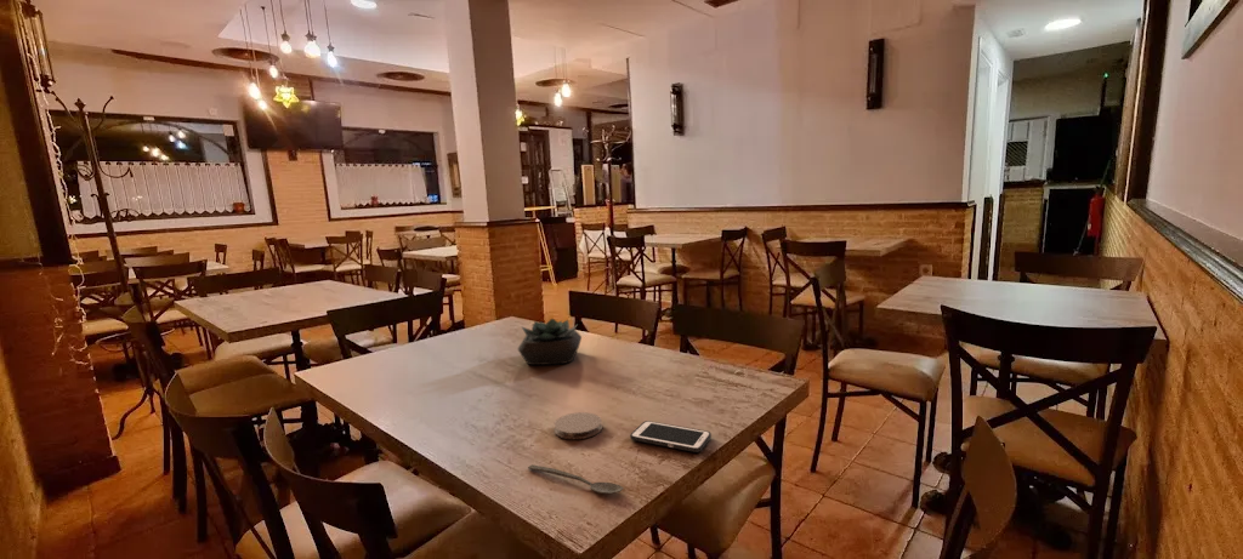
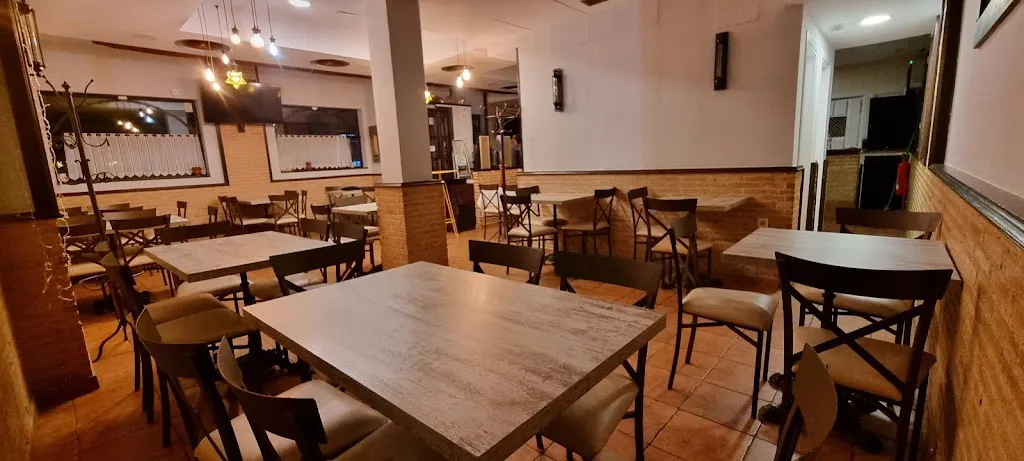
- coaster (578, 424)
- cell phone (670, 435)
- succulent plant (550, 340)
- spoon (573, 477)
